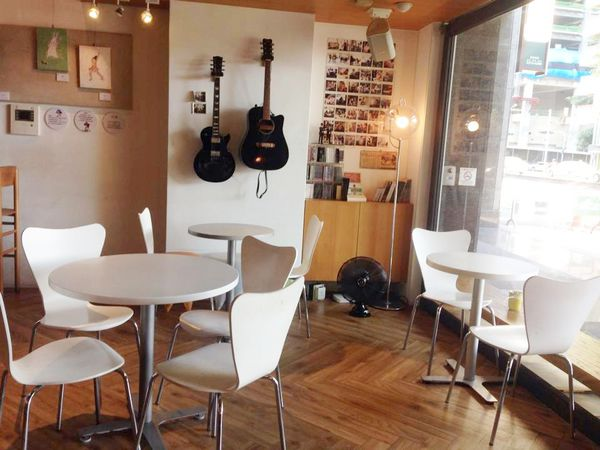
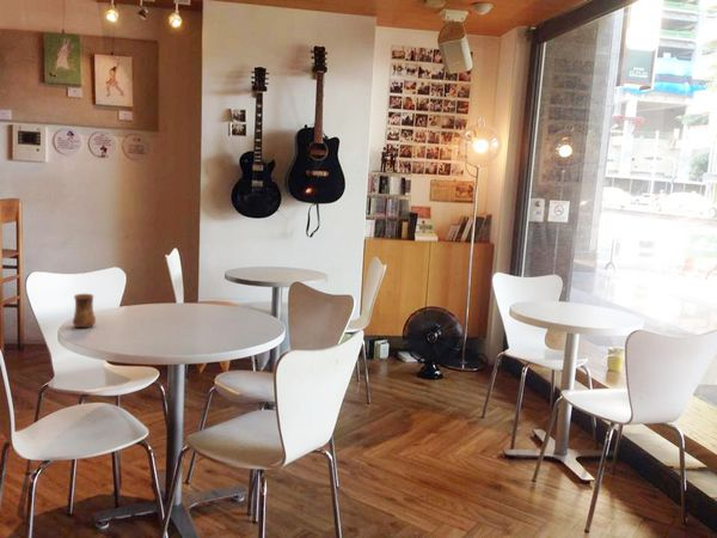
+ cup (84, 310)
